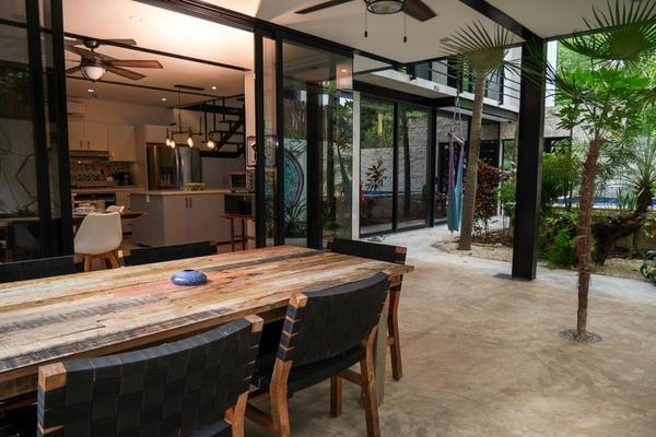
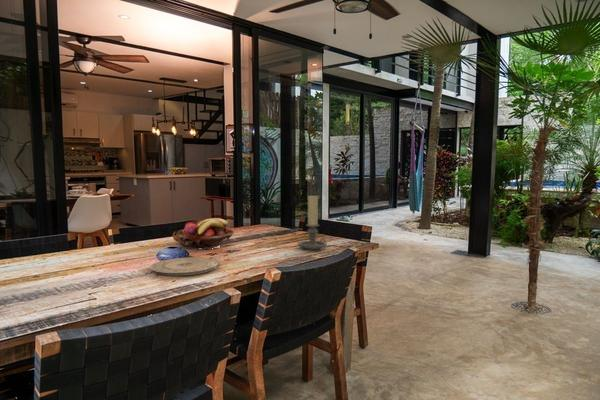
+ fruit basket (204, 231)
+ plate (185, 266)
+ candle holder (314, 221)
